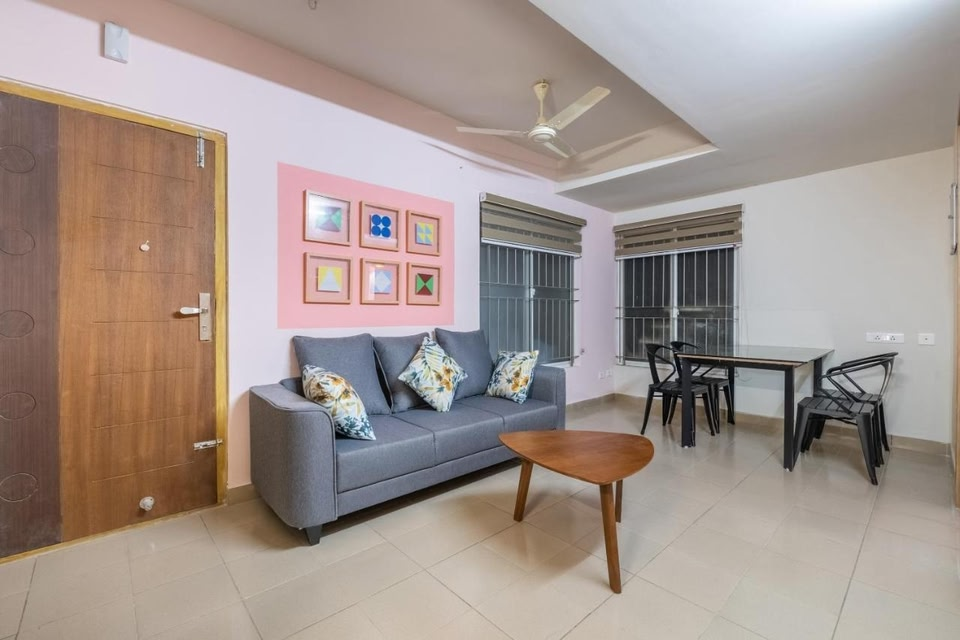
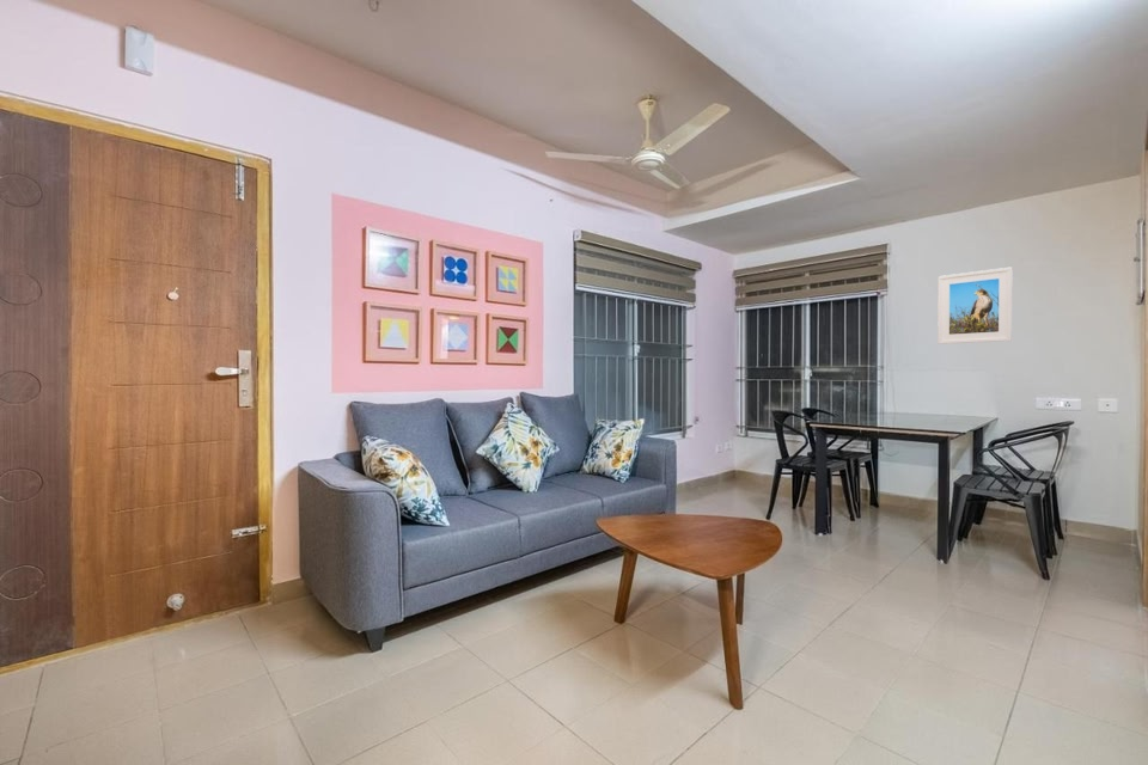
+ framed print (973, 307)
